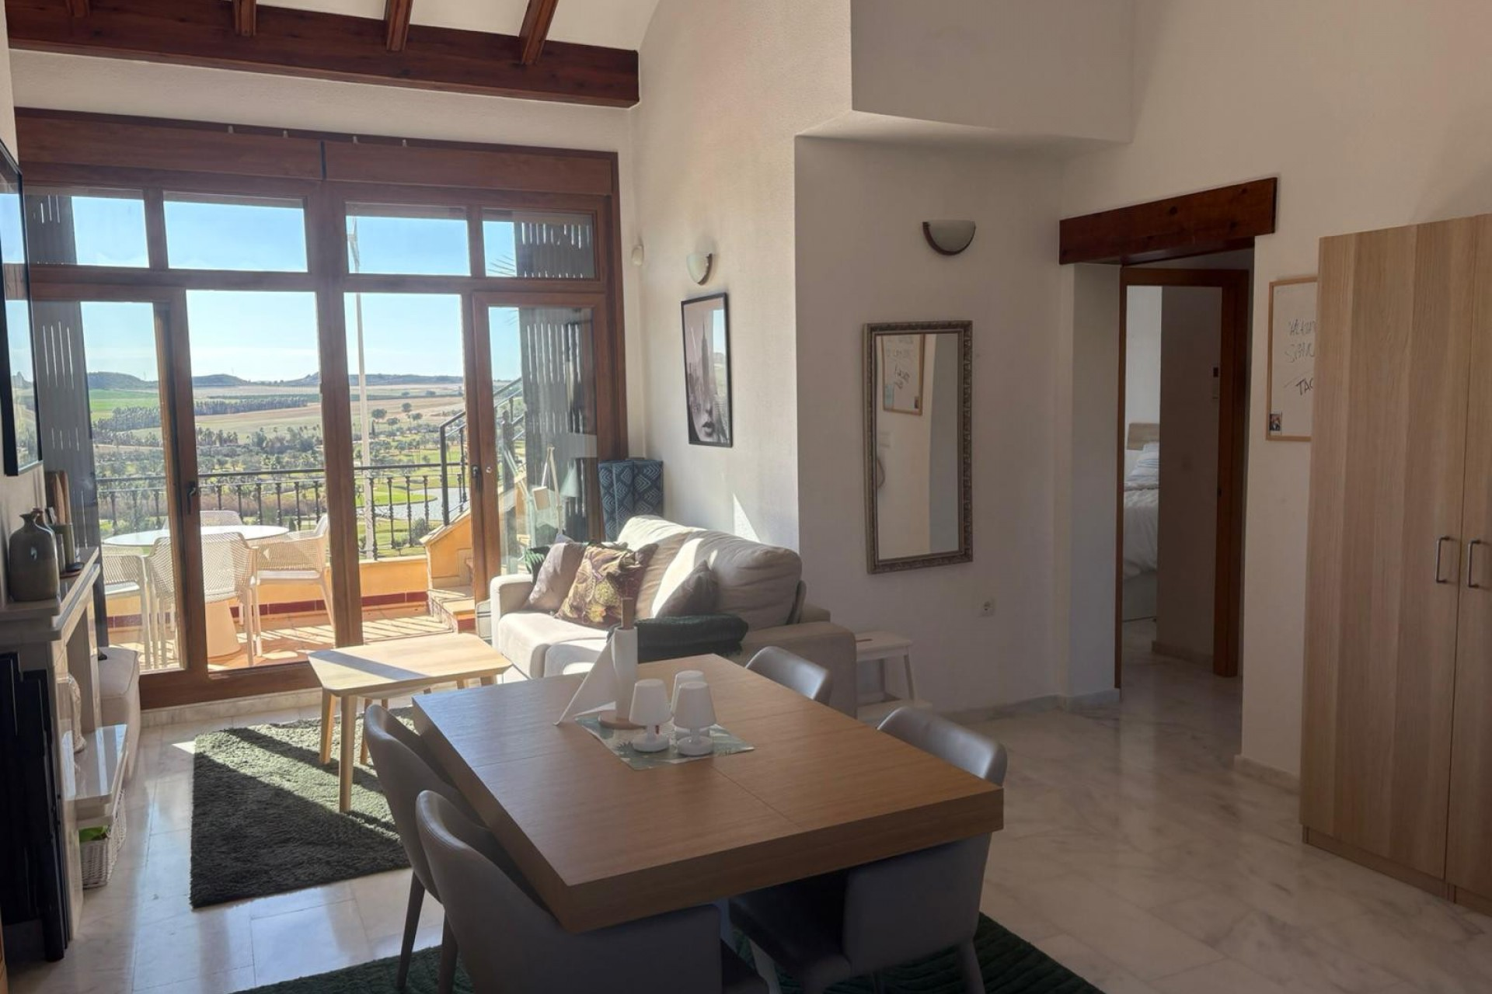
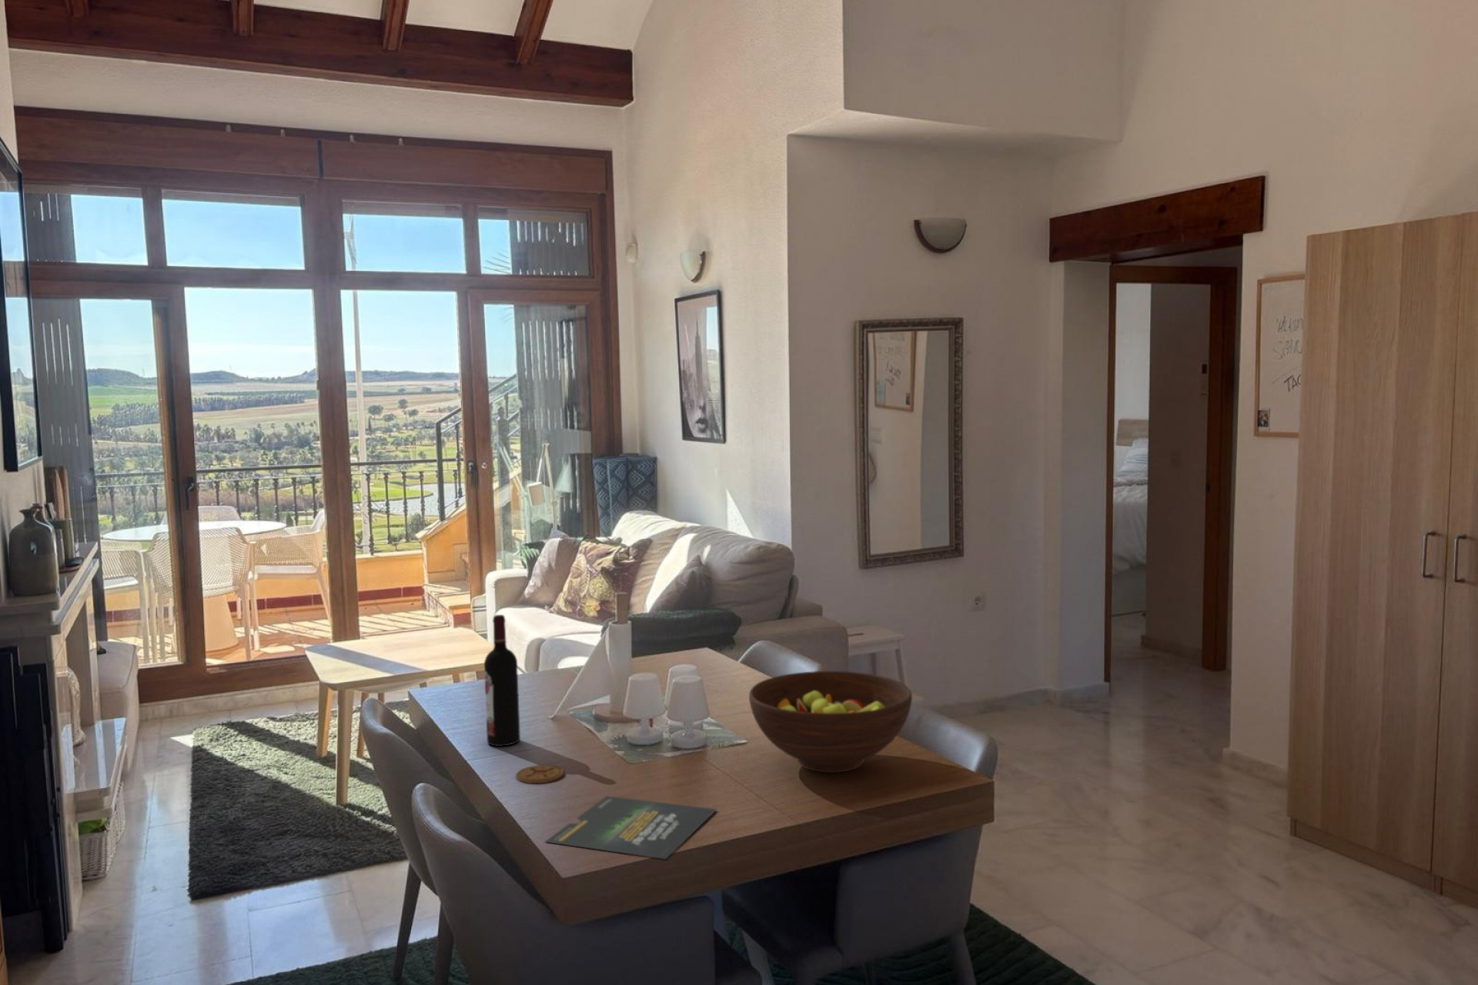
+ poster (633, 824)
+ coaster (540, 774)
+ fruit bowl (830, 728)
+ wine bottle (501, 678)
